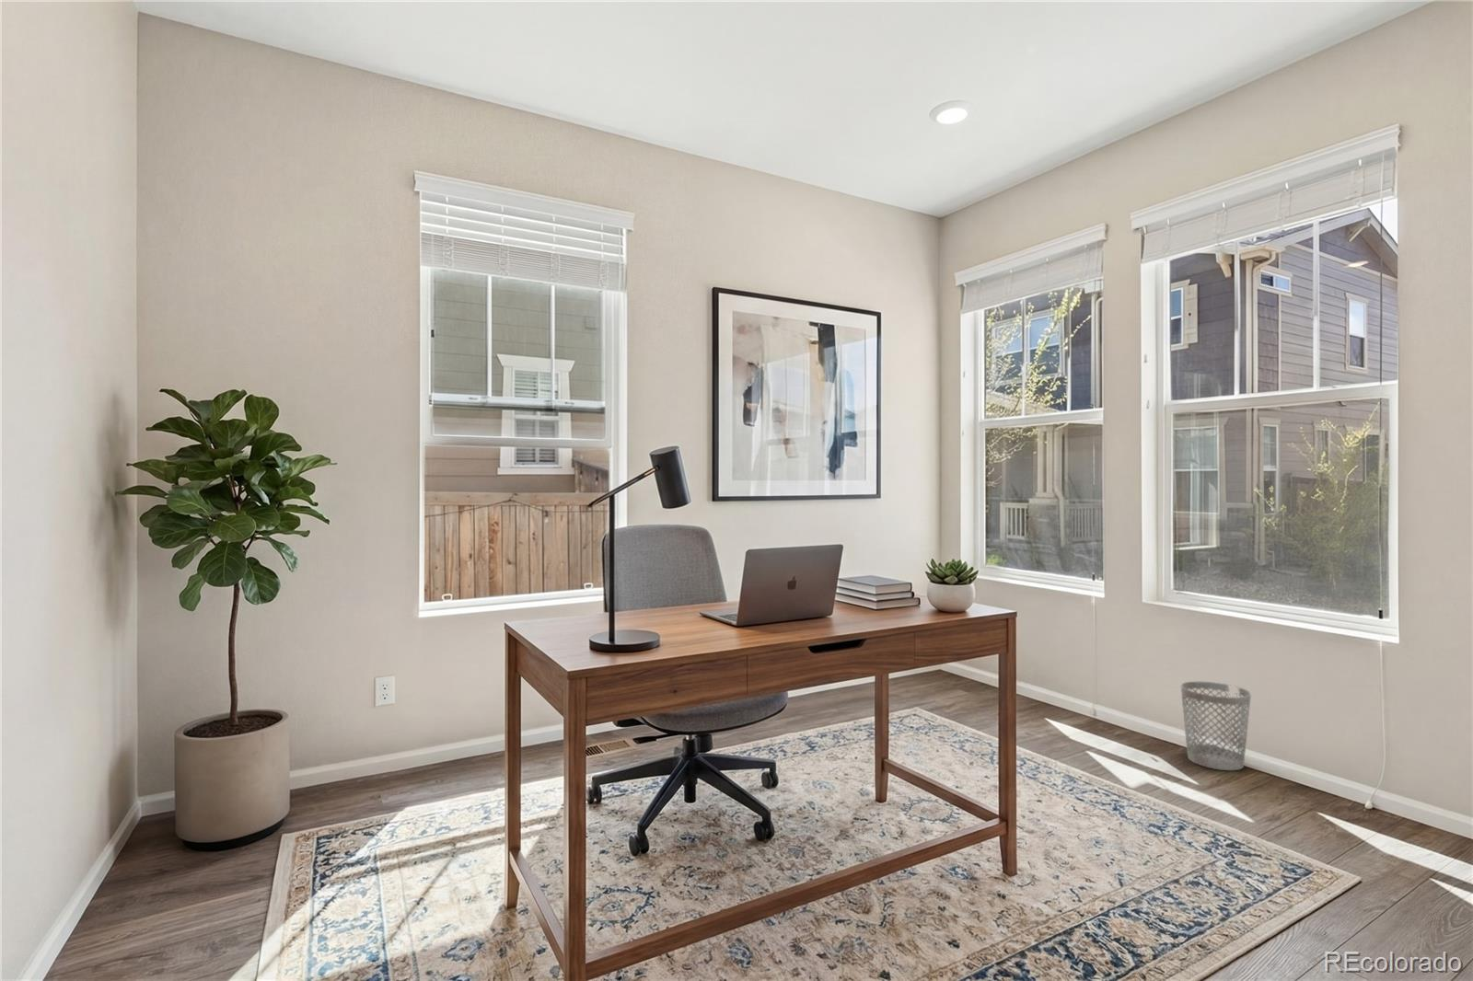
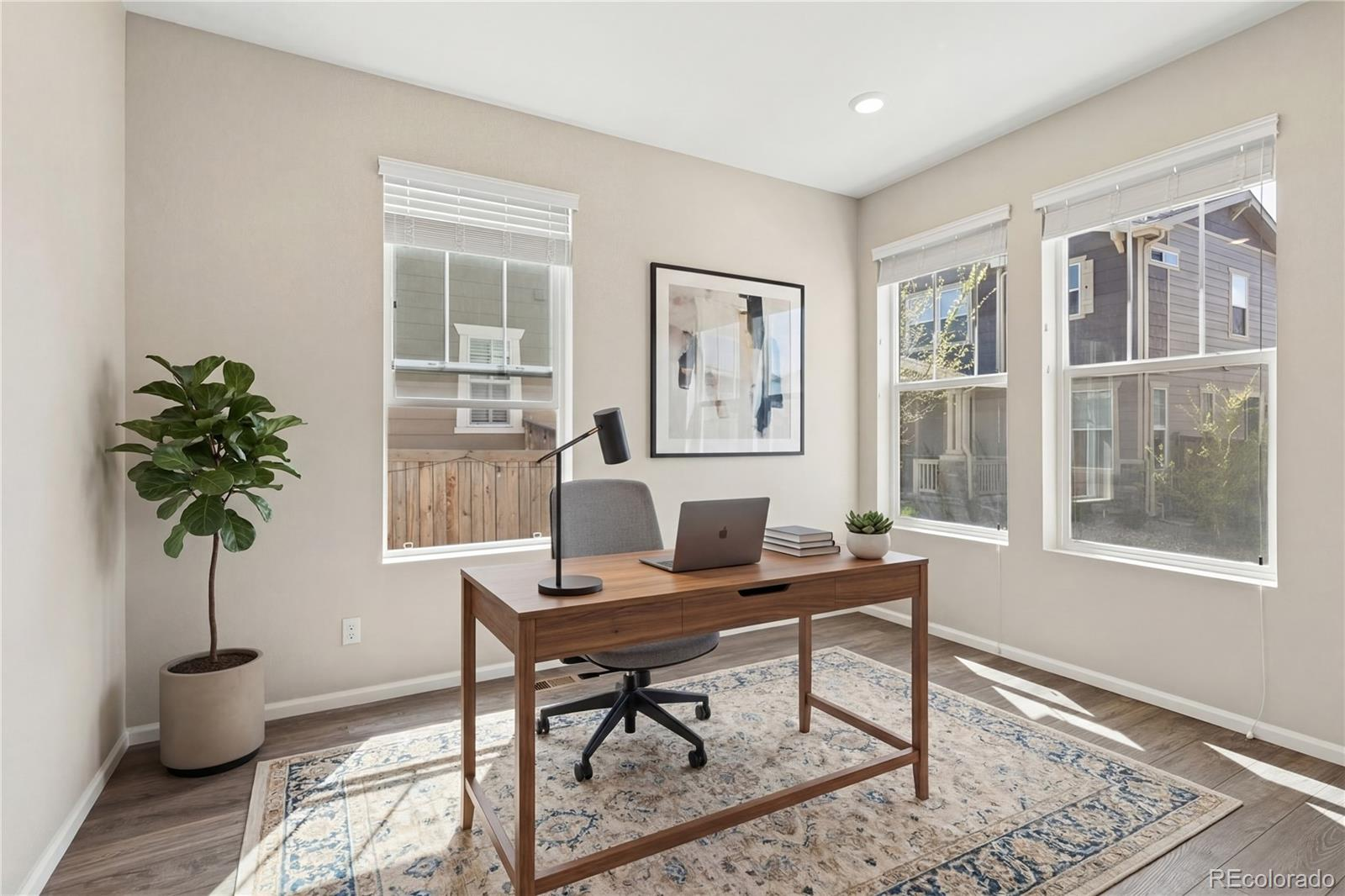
- wastebasket (1215, 725)
